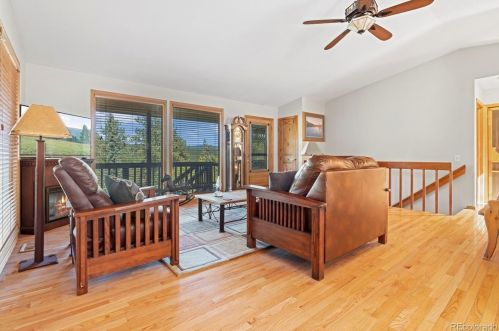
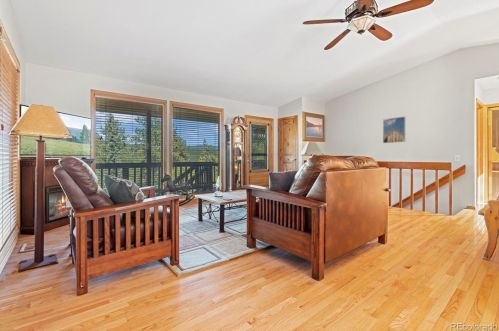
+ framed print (393, 130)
